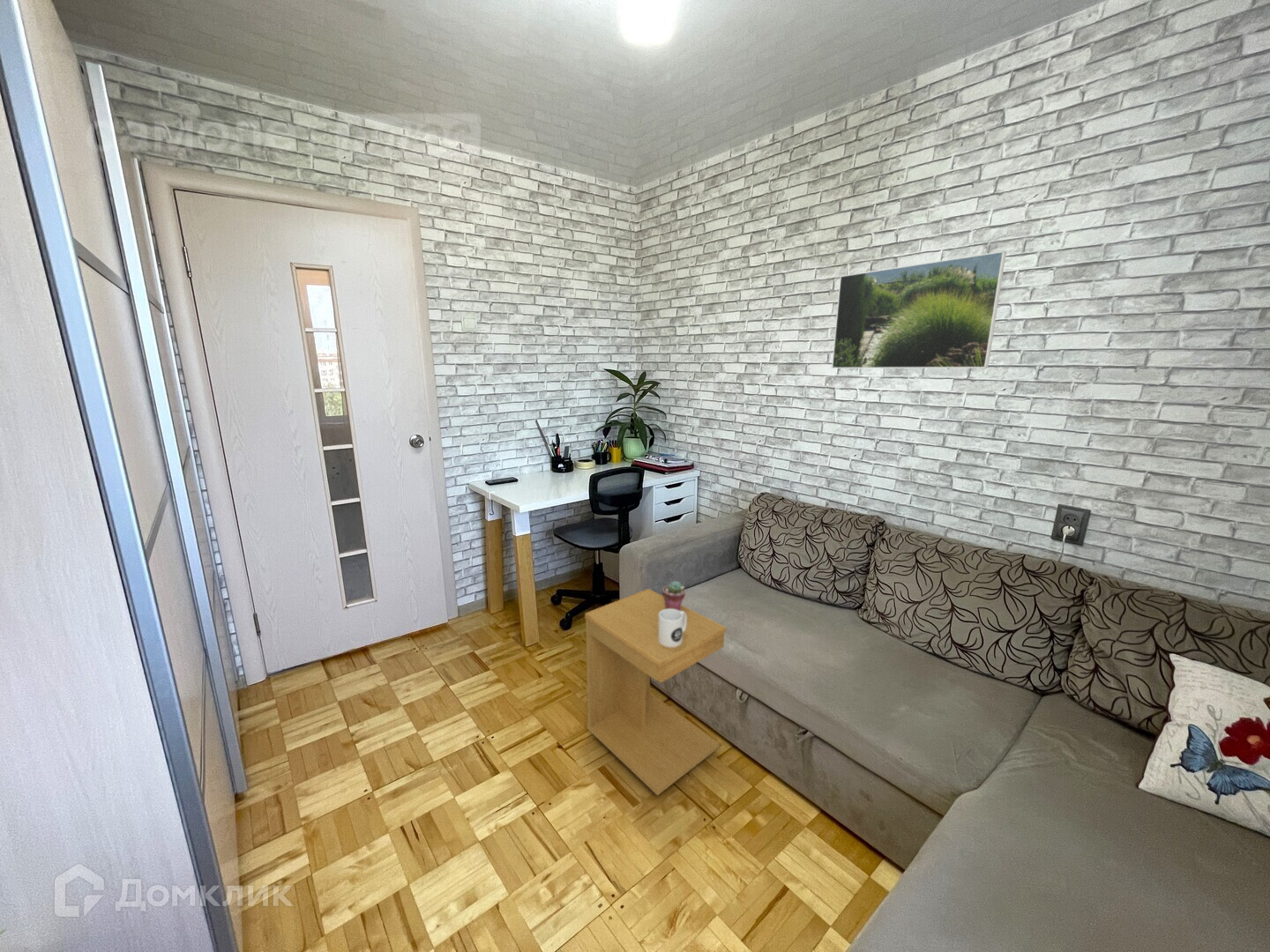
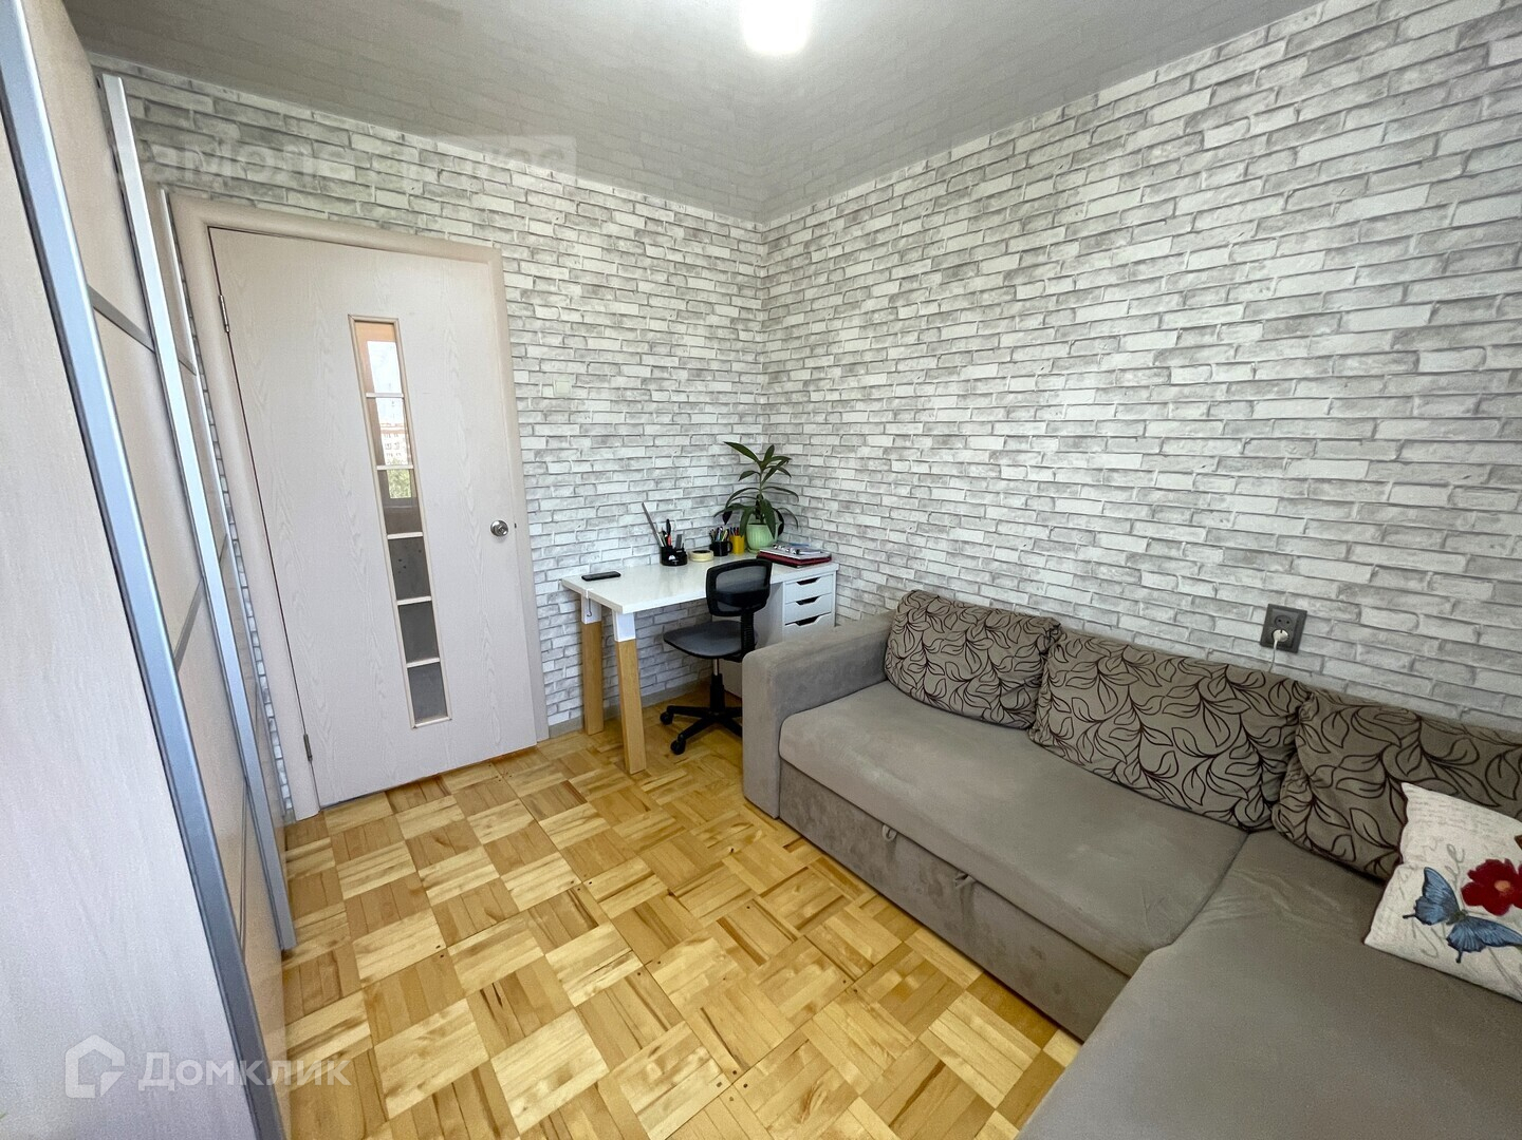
- potted succulent (673, 595)
- mug (674, 625)
- side table (649, 684)
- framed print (908, 317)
